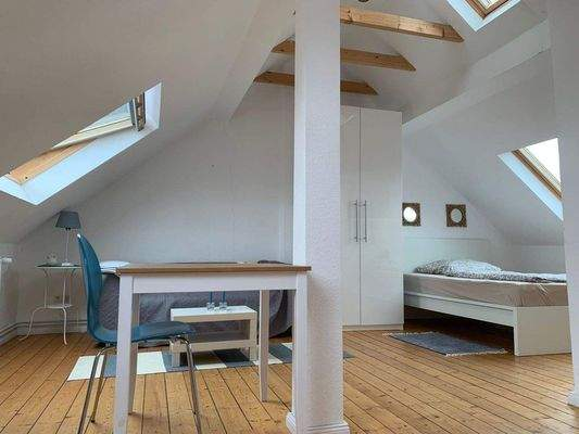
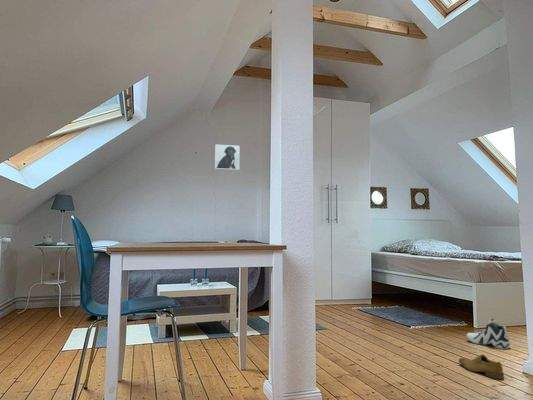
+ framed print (227, 157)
+ shoe (479, 362)
+ sneaker (487, 330)
